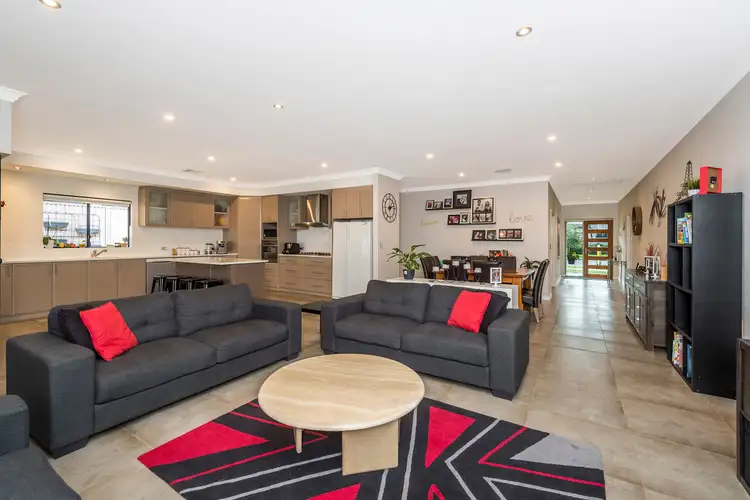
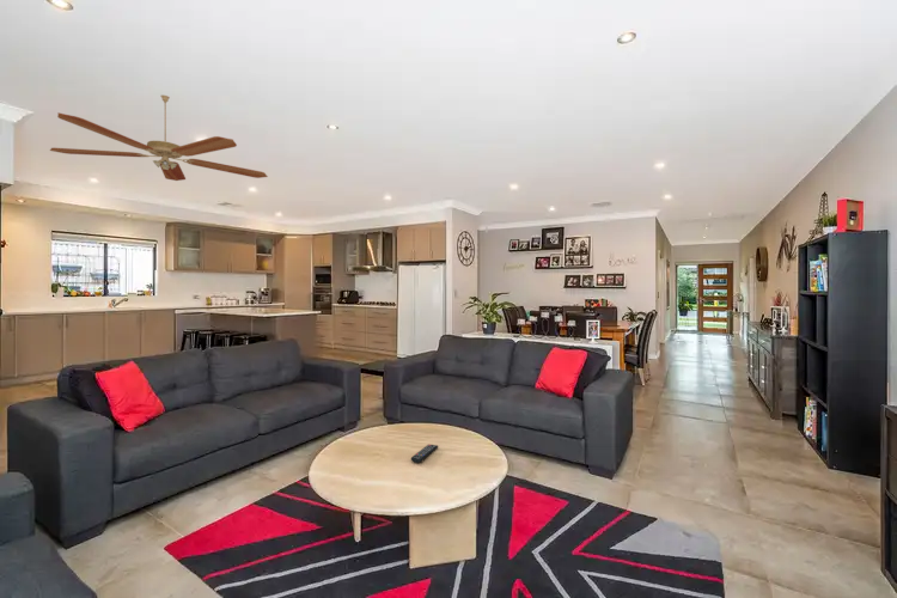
+ remote control (425, 452)
+ ceiling fan (165, 135)
